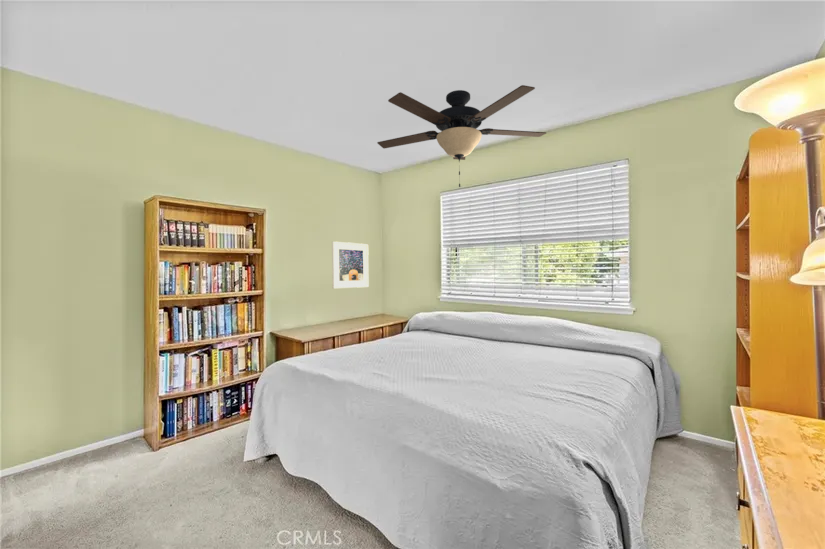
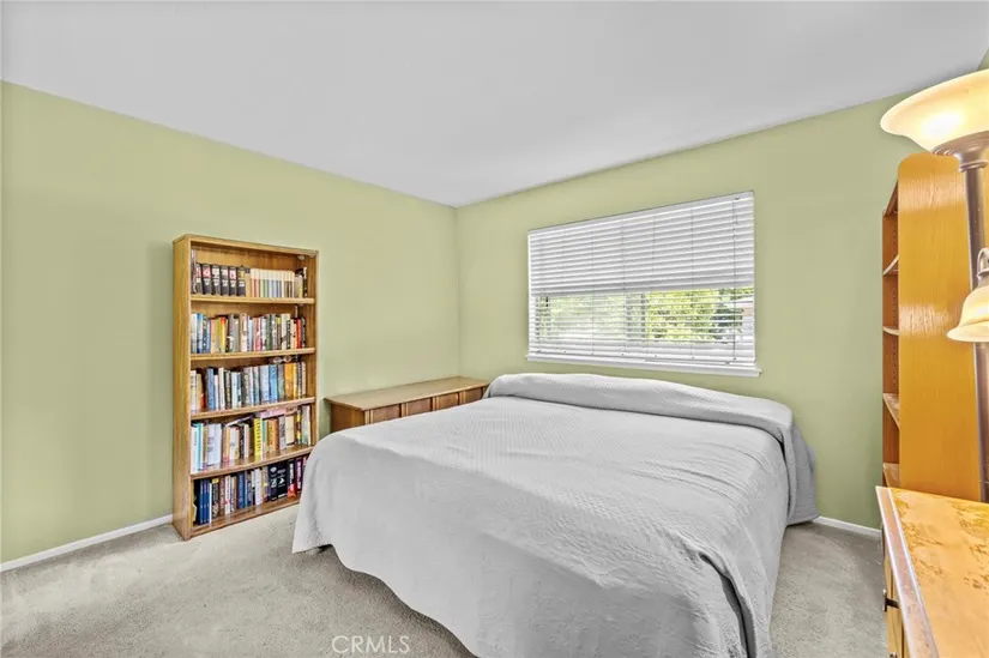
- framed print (351, 265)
- ceiling fan (459, 143)
